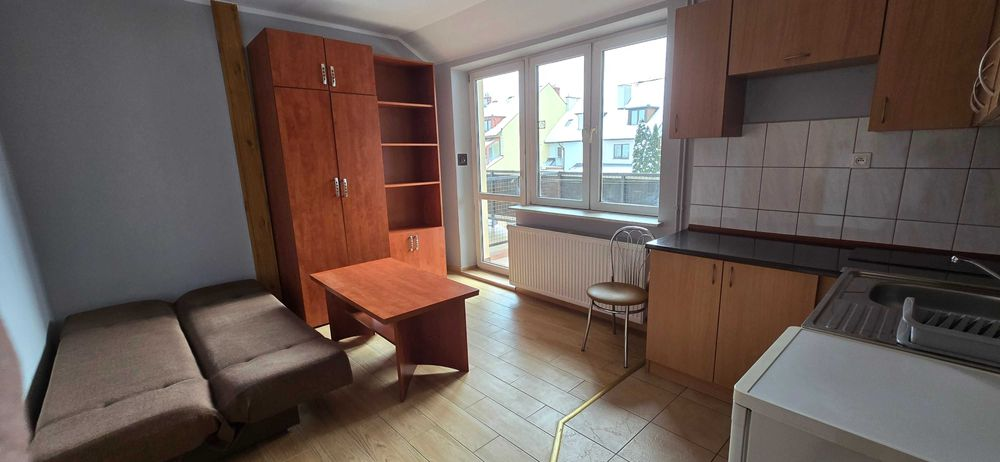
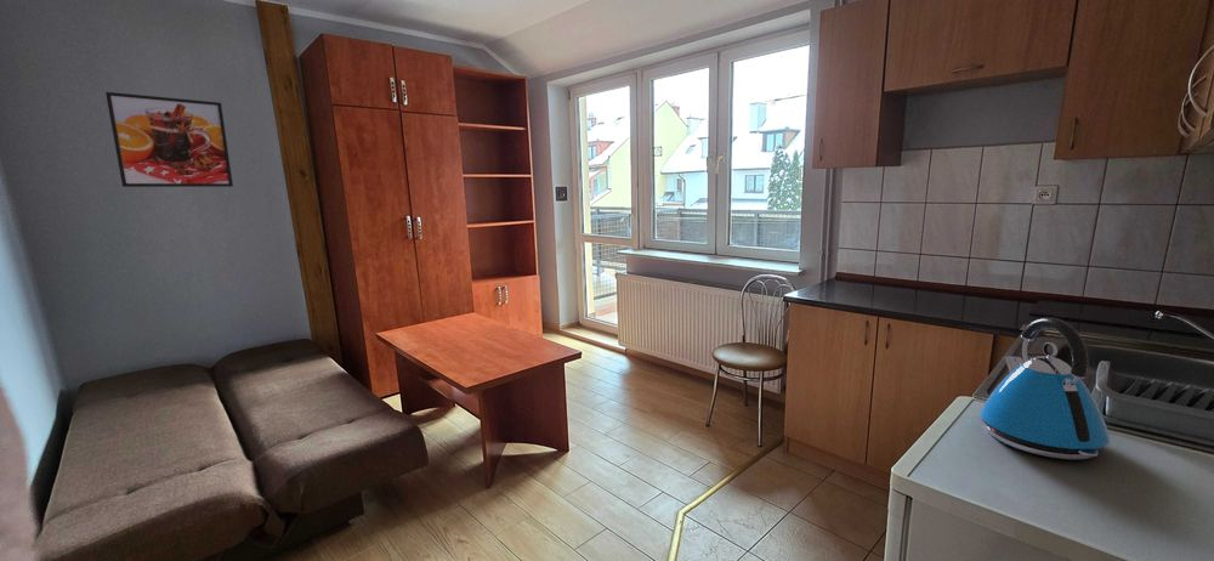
+ kettle (1049, 380)
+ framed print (174, 142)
